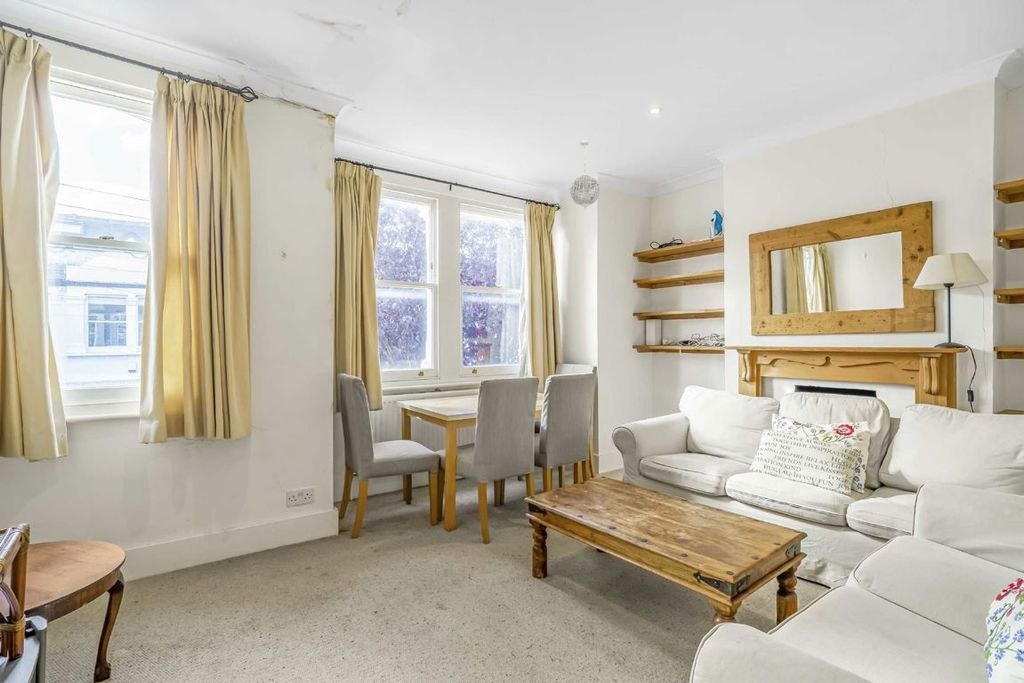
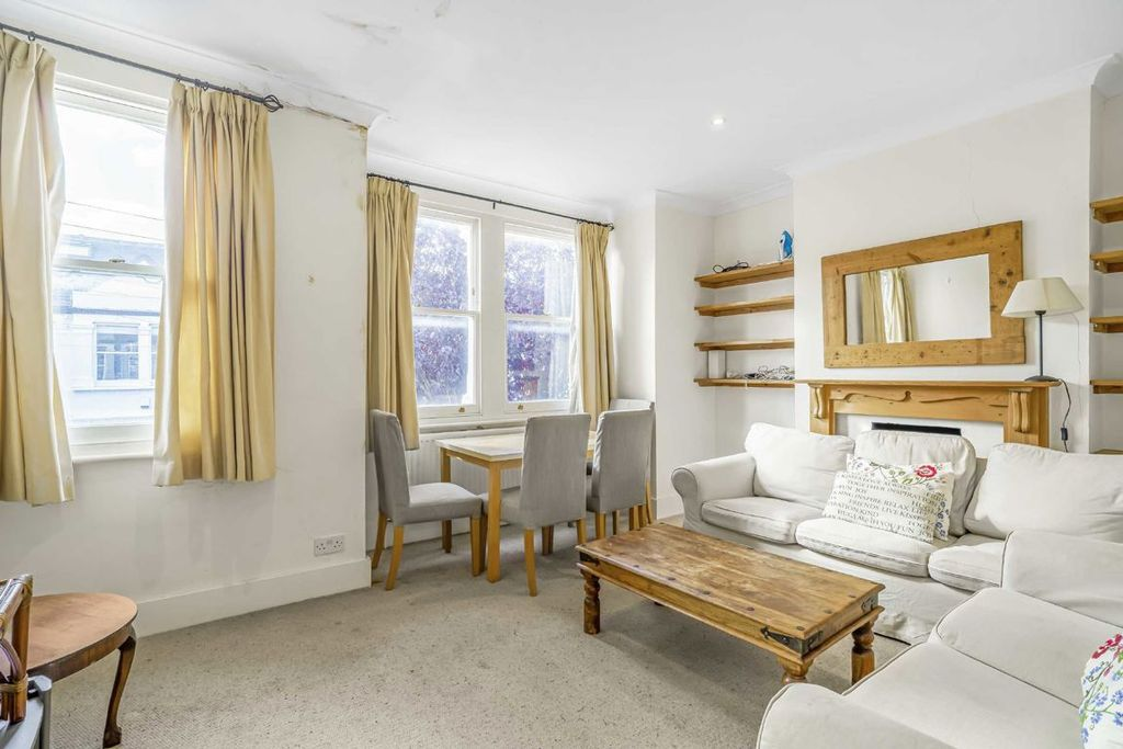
- pendant light (584, 175)
